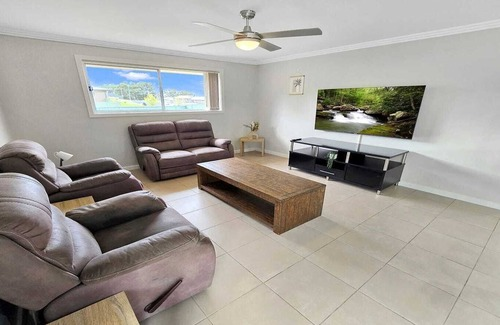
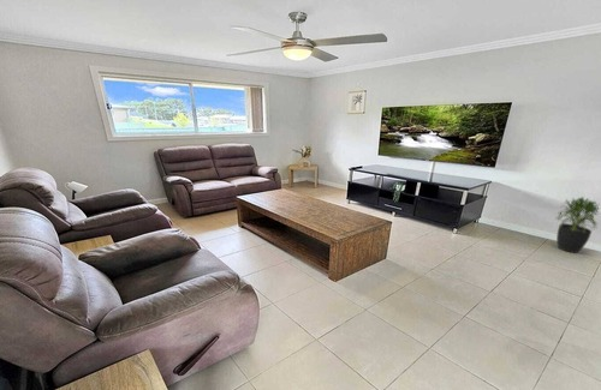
+ potted plant (573, 222)
